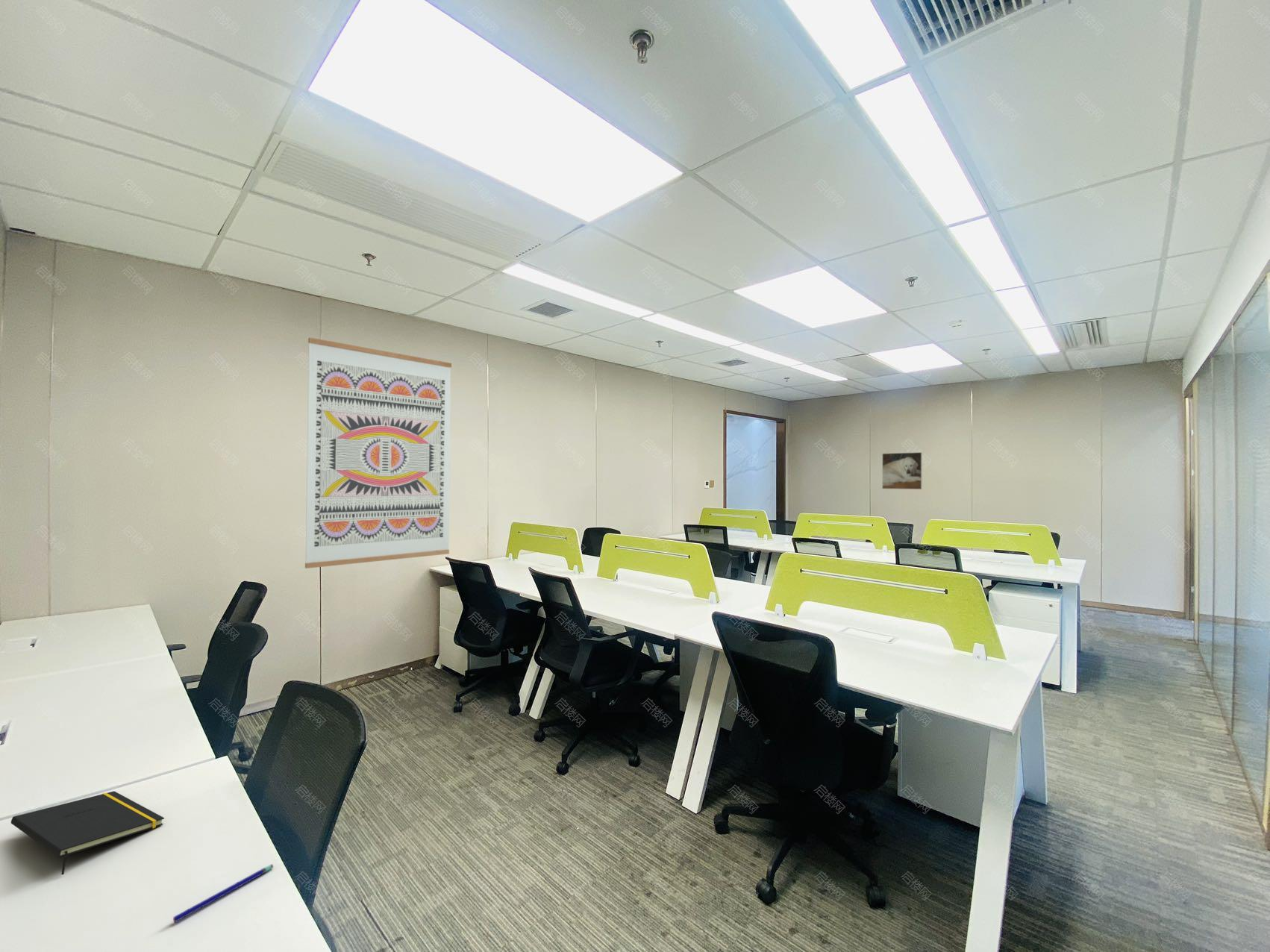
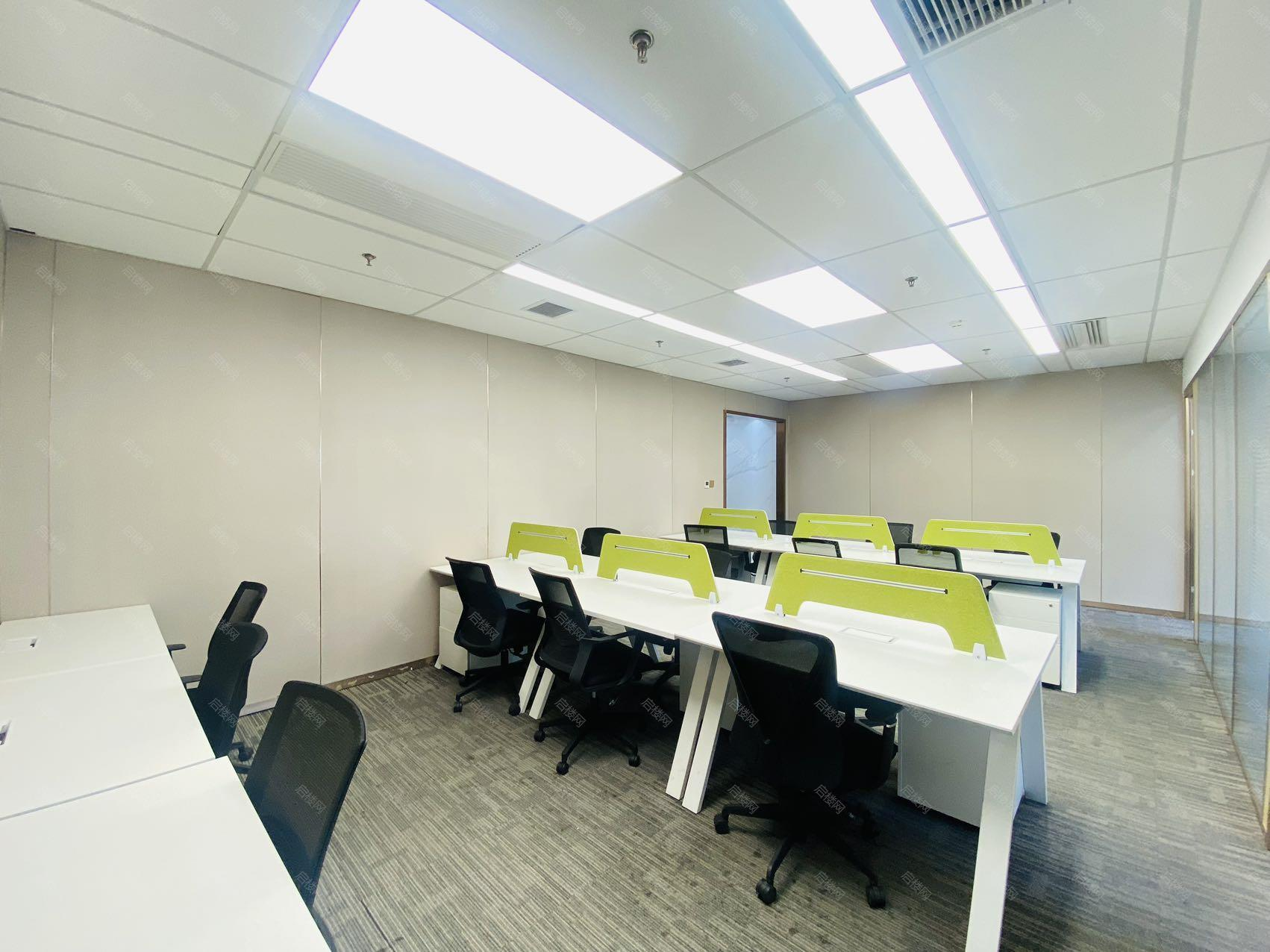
- pen (226, 891)
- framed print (901, 471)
- wall art (385, 455)
- notepad (89, 821)
